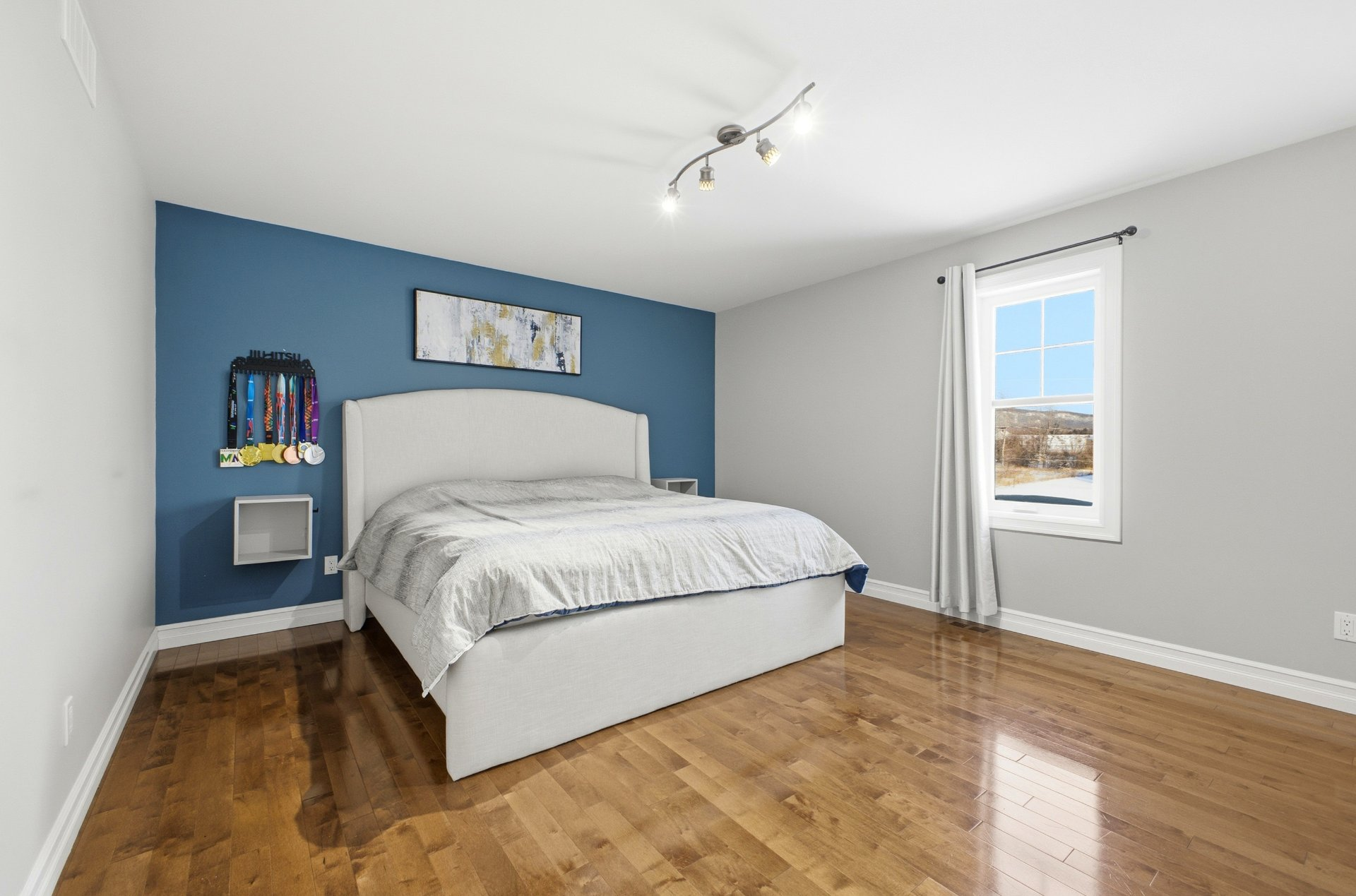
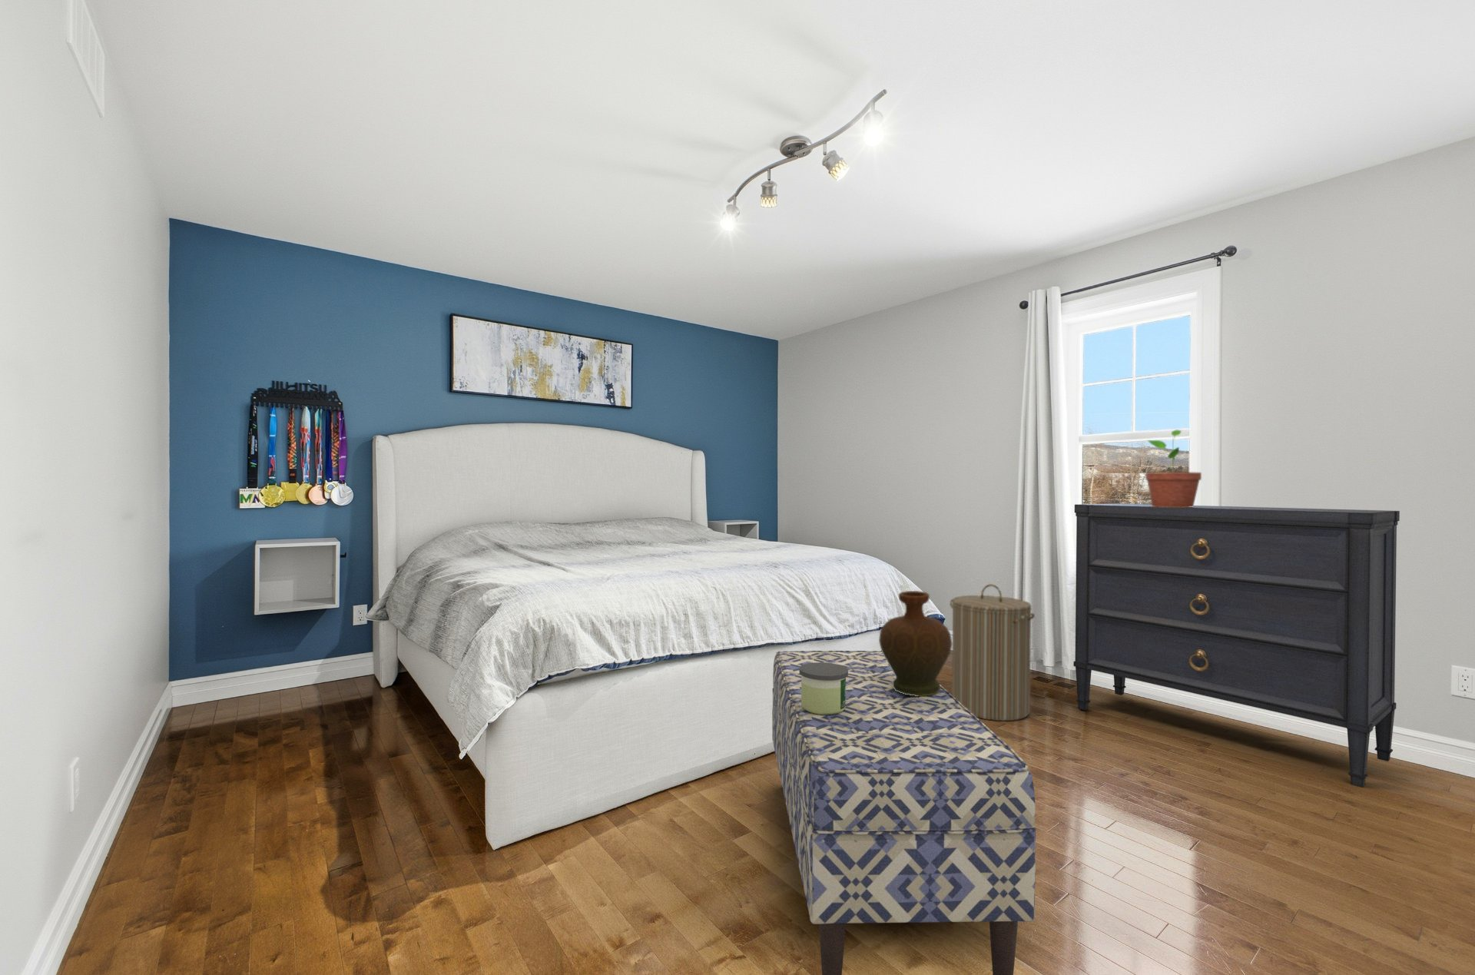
+ bench (869, 777)
+ decorative vase (917, 641)
+ laundry hamper (990, 646)
+ dresser (1218, 619)
+ potted plant (1173, 467)
+ candle (822, 688)
